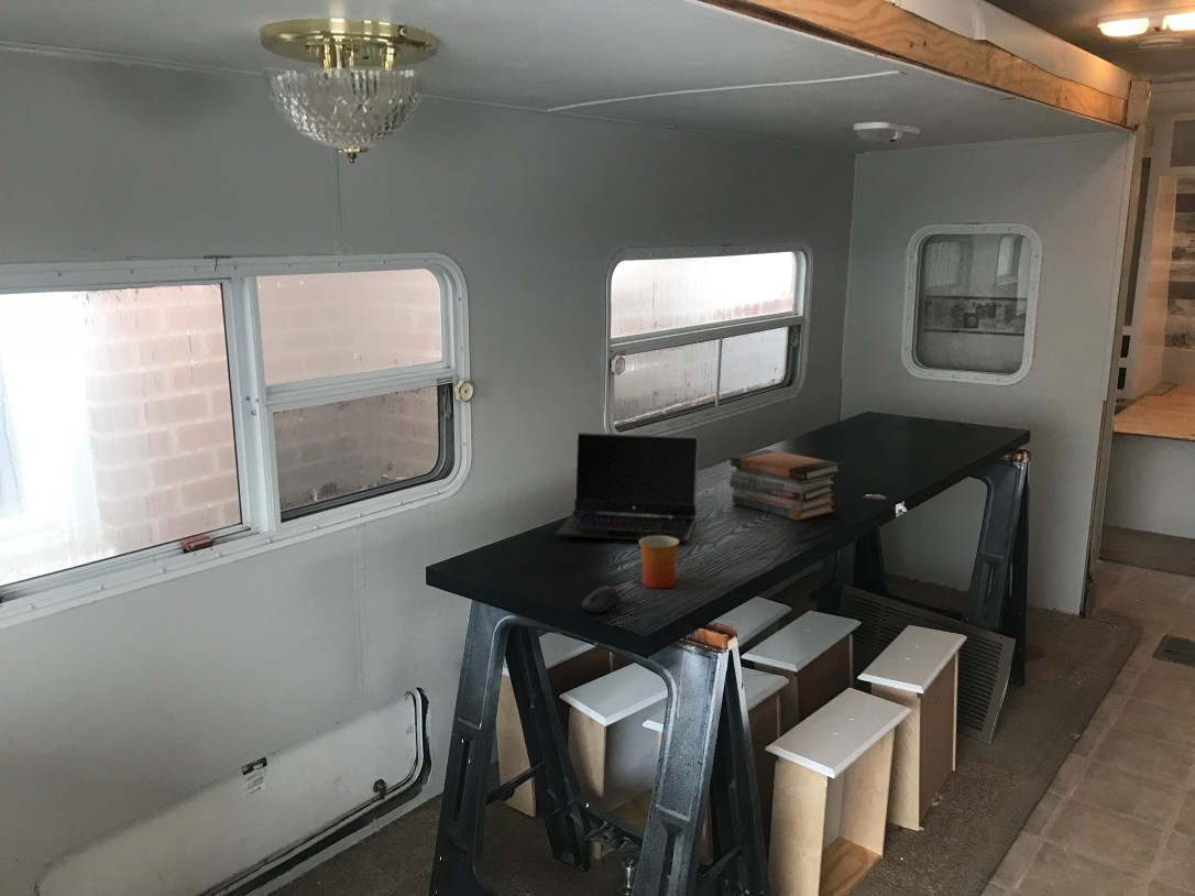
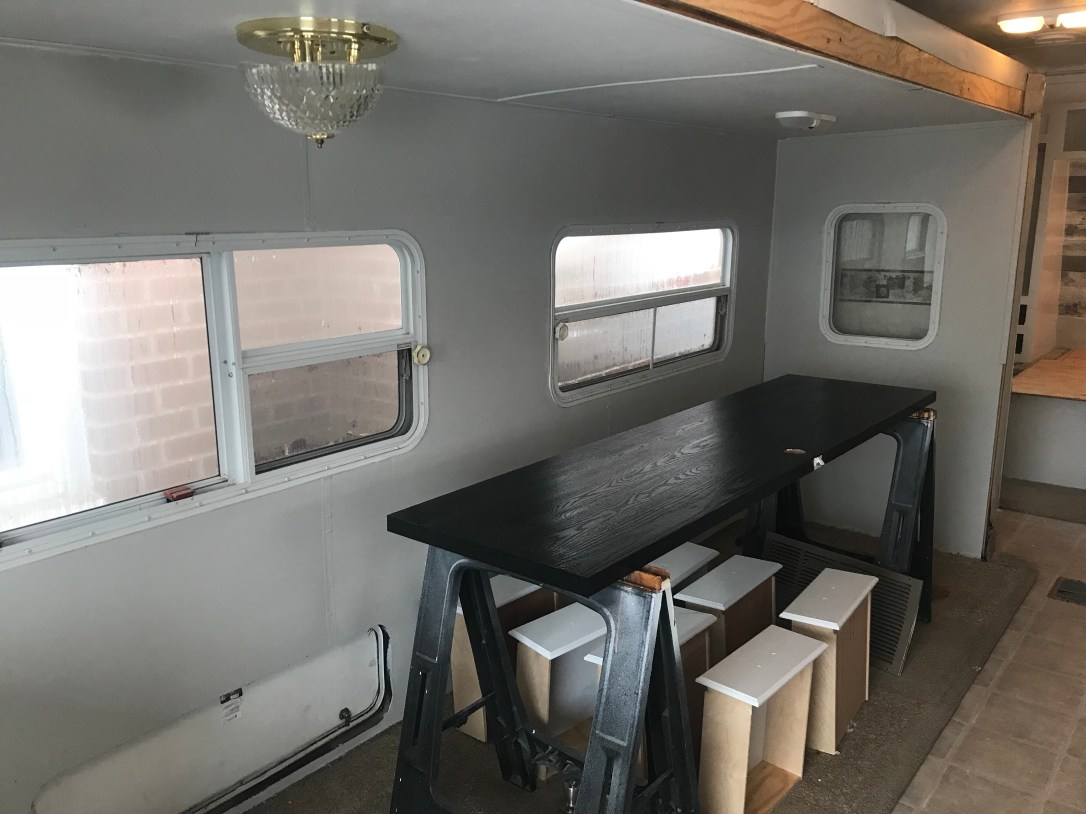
- mug (655, 560)
- book stack (782, 483)
- laptop computer (628, 487)
- computer mouse (601, 597)
